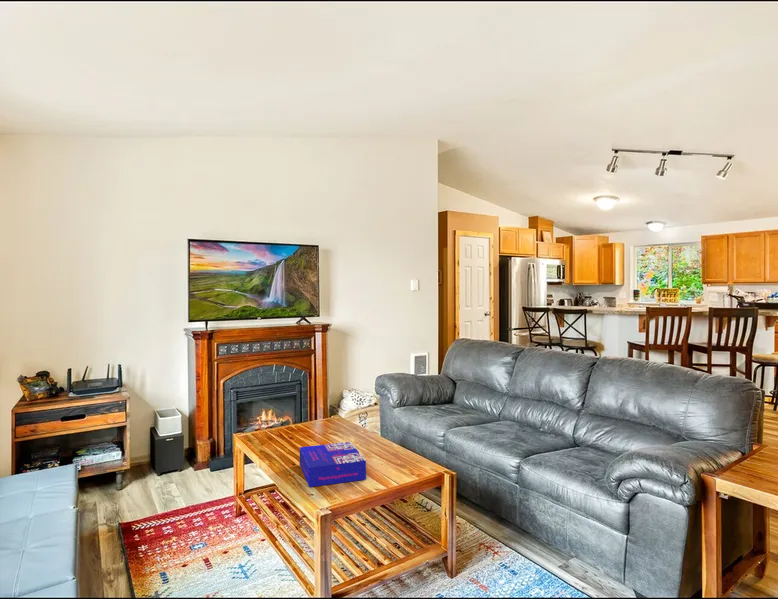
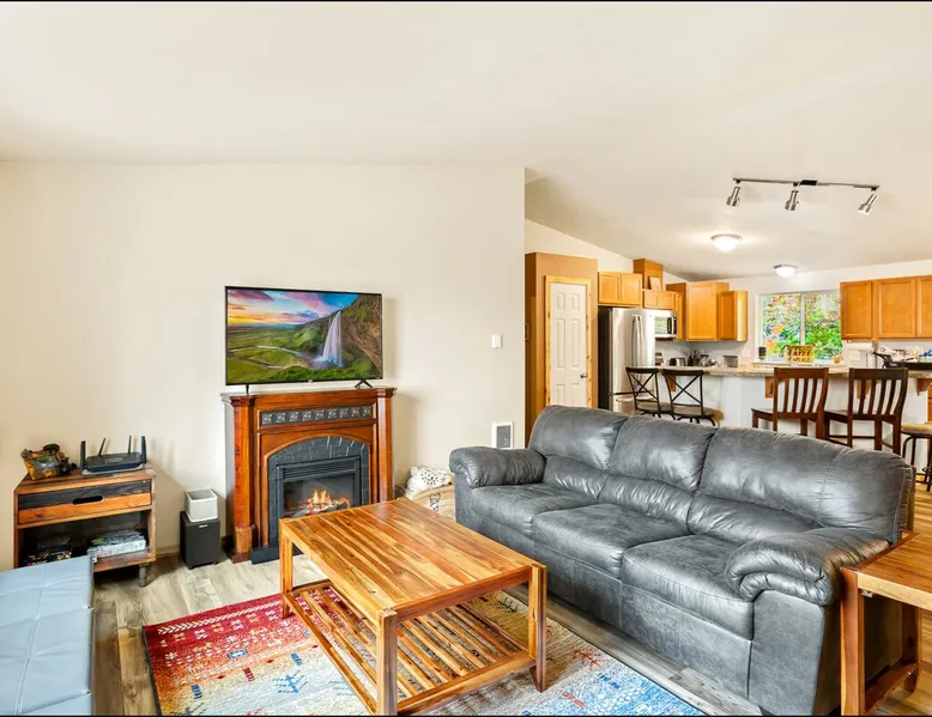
- board game (331, 462)
